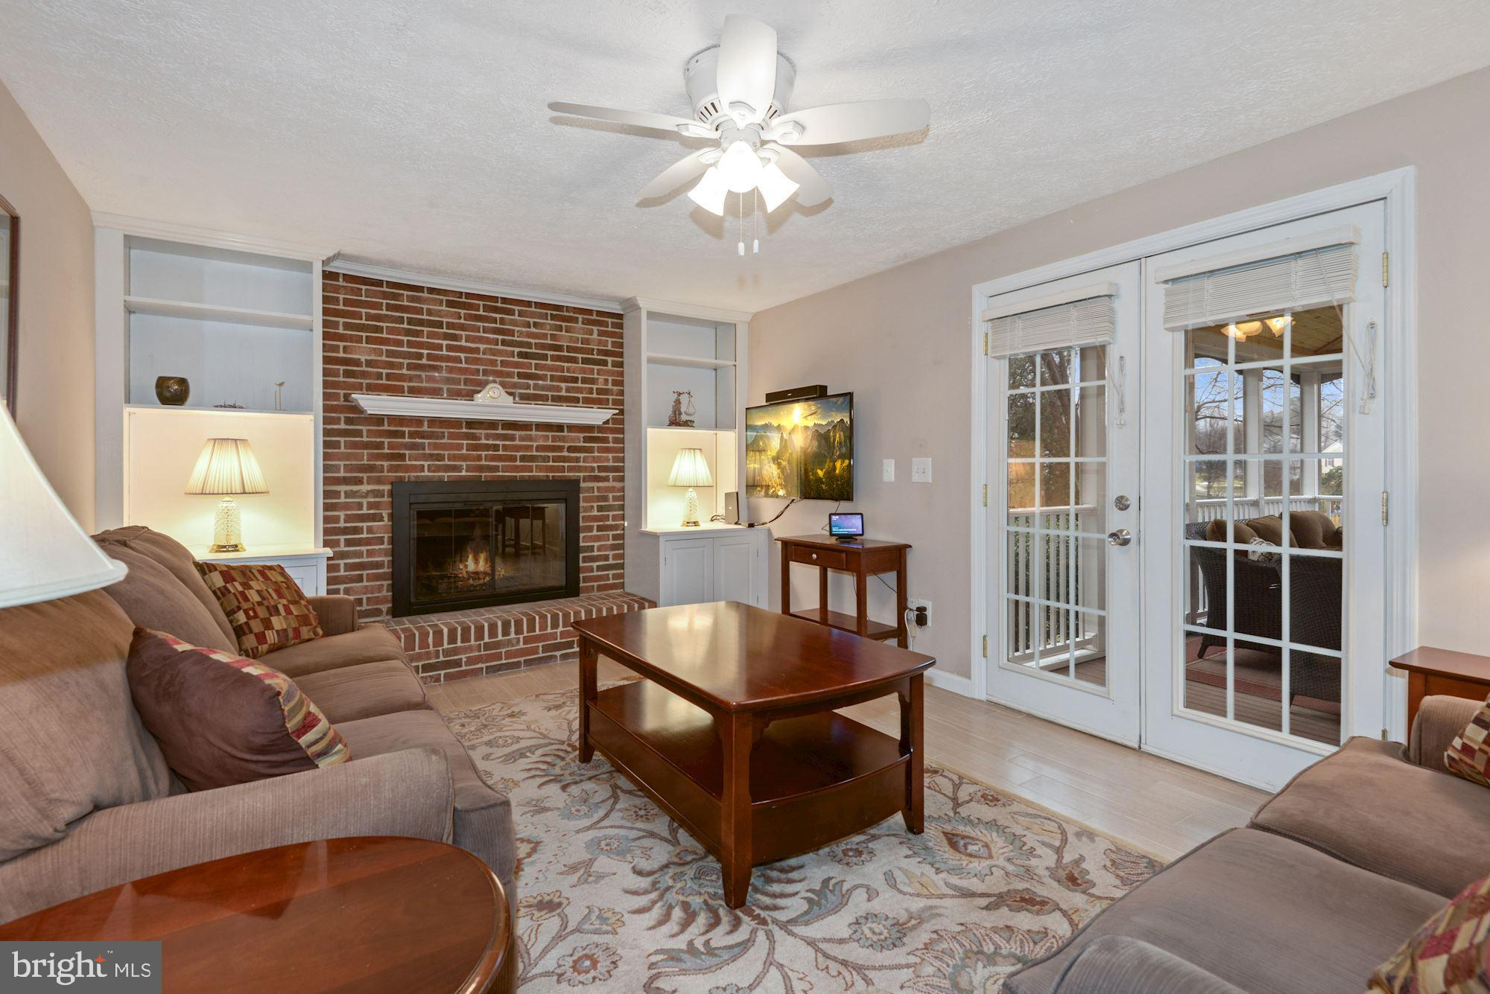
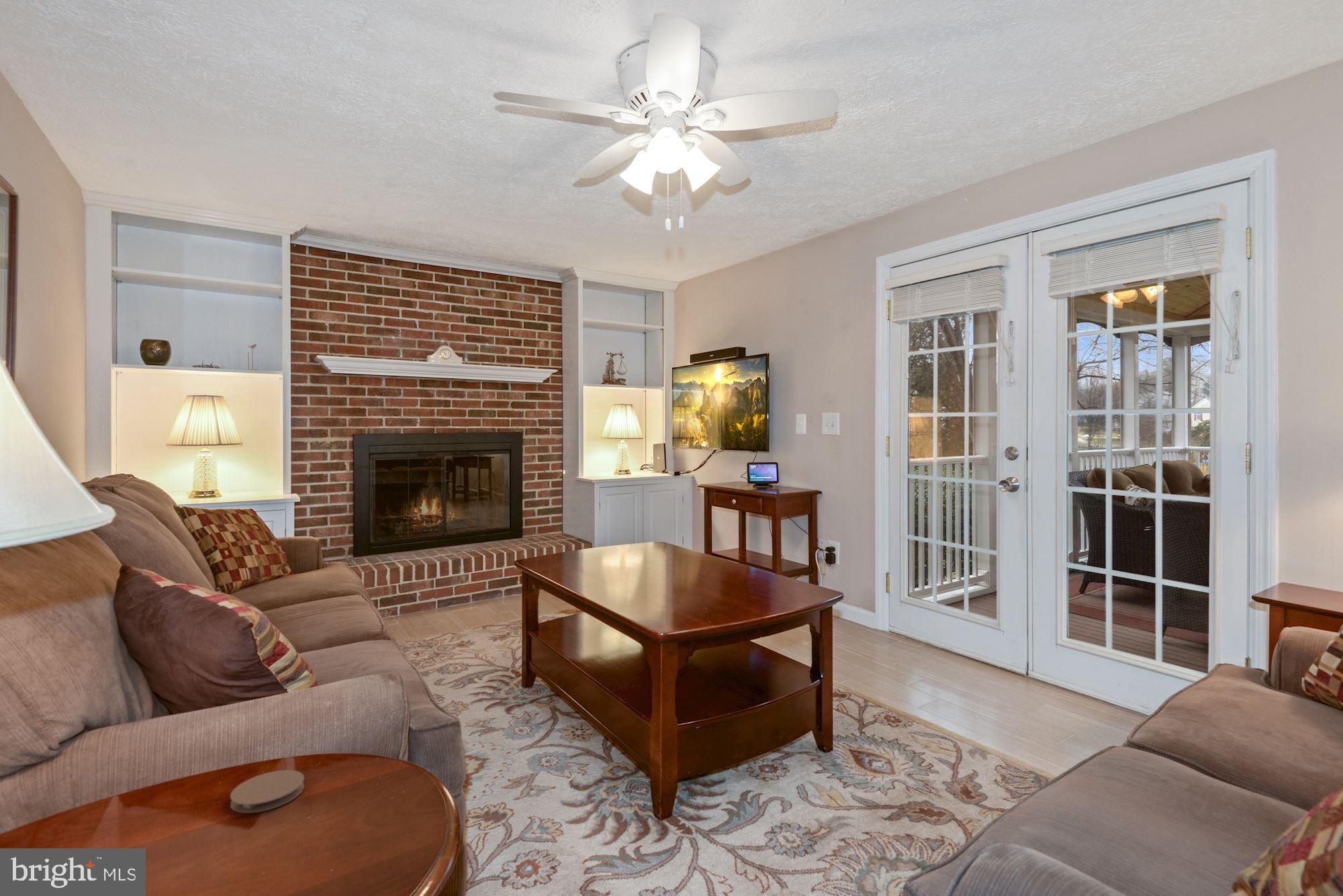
+ coaster (268, 790)
